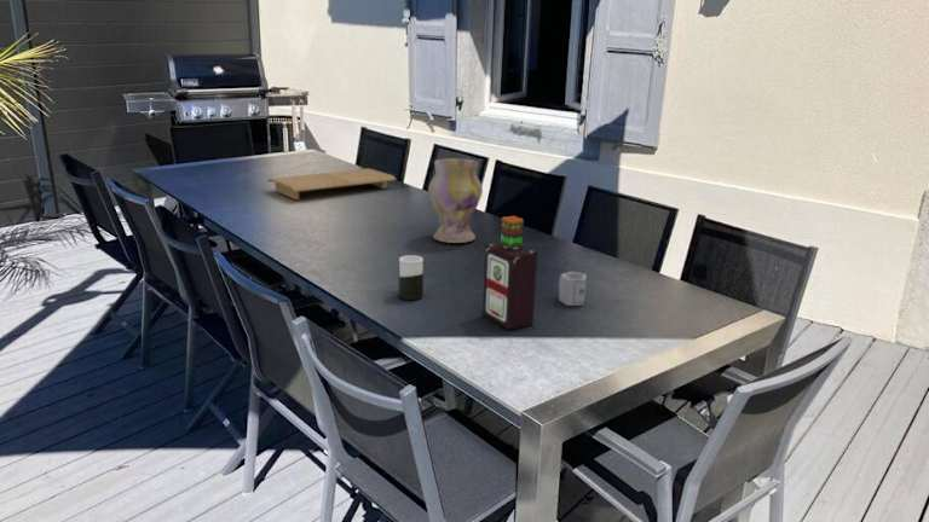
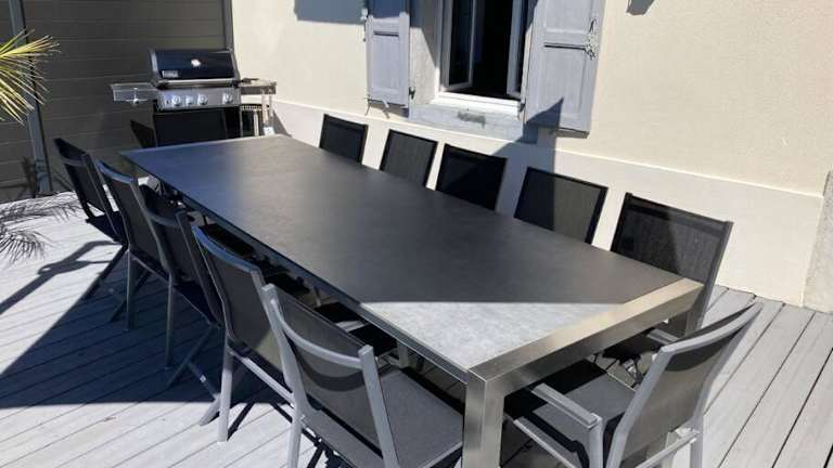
- cutting board (333, 182)
- bottle (509, 269)
- vase (455, 201)
- cup (571, 288)
- cup (408, 276)
